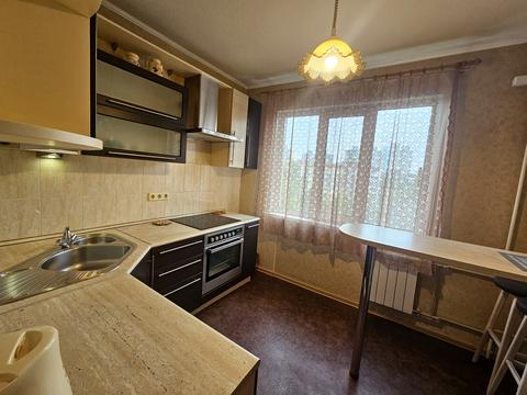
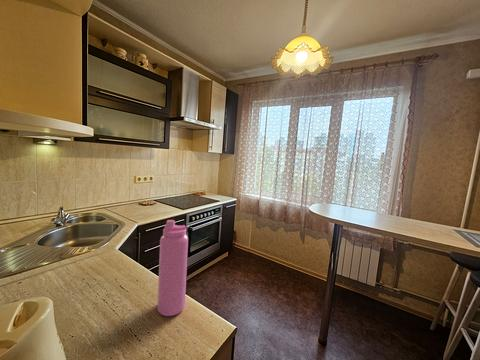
+ water bottle (173, 264)
